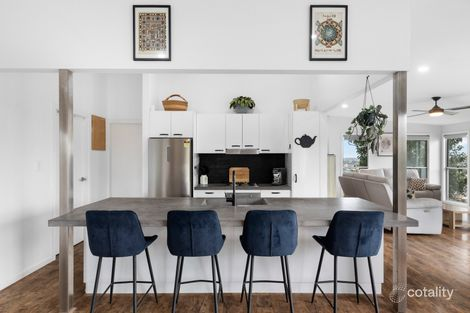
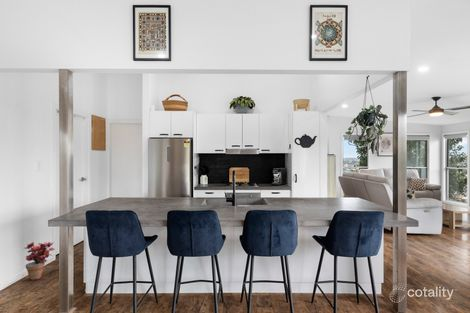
+ potted plant (38, 259)
